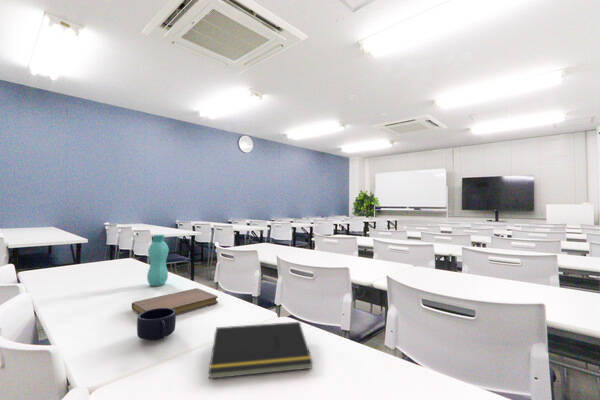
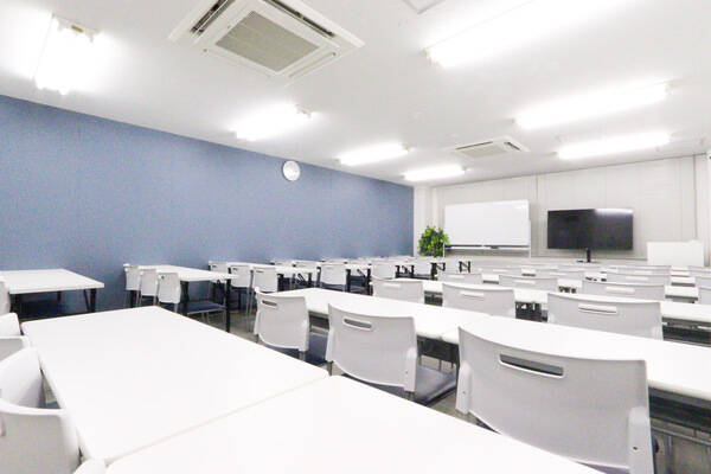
- notebook (176, 302)
- mug (157, 326)
- notepad (260, 346)
- bottle (158, 259)
